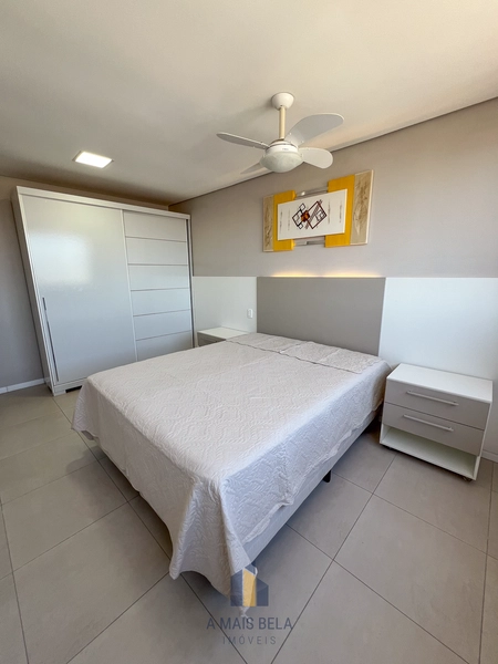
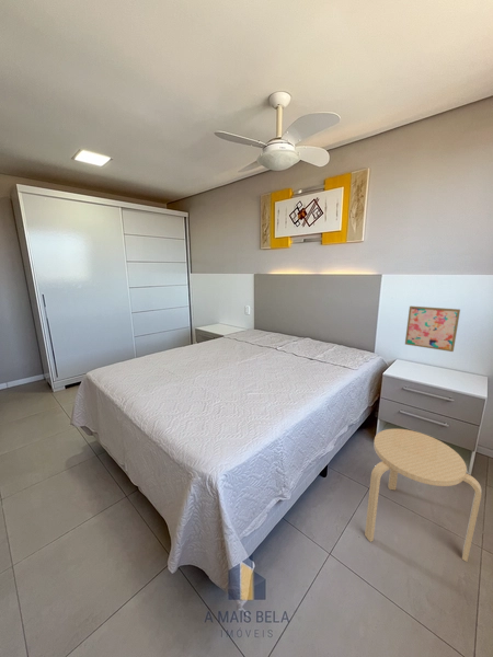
+ wall art (431, 327)
+ stool (395, 485)
